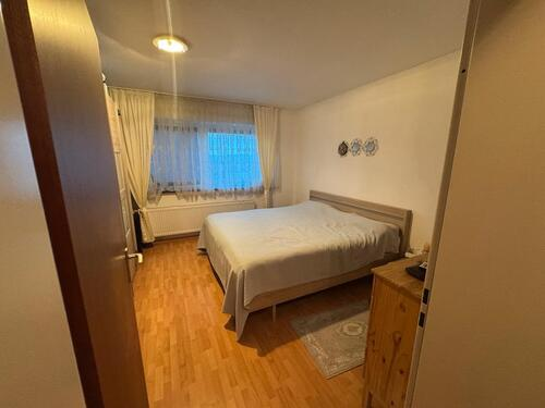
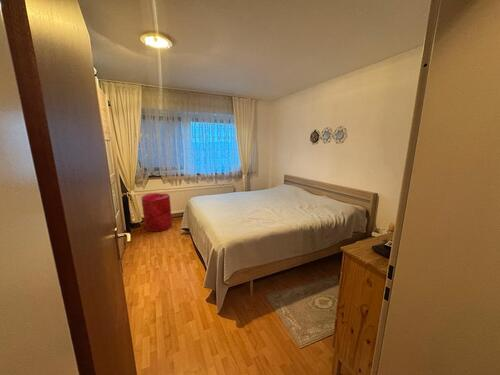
+ laundry hamper (157, 211)
